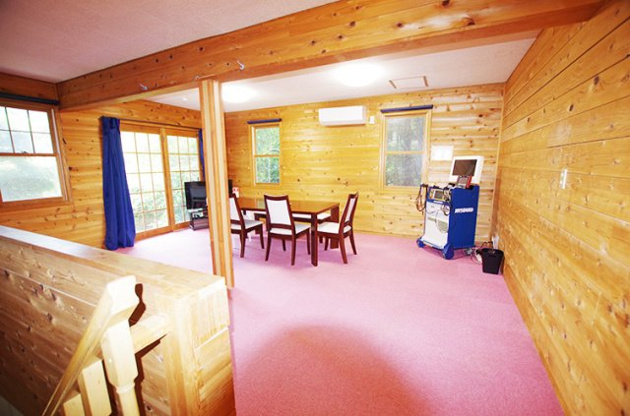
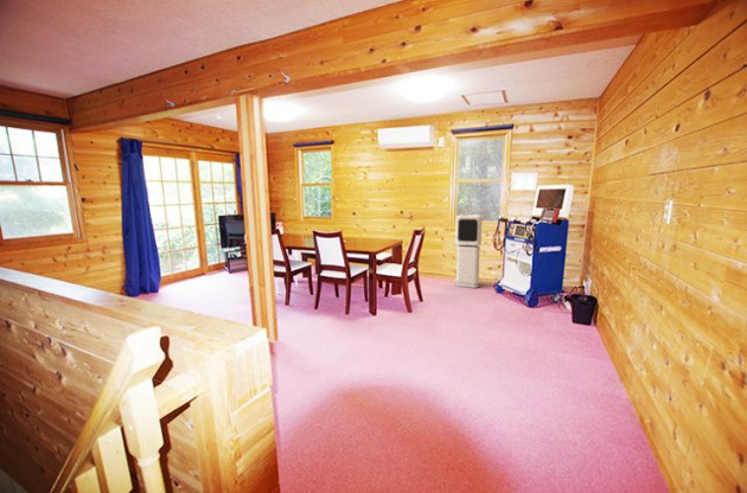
+ air purifier (468, 250)
